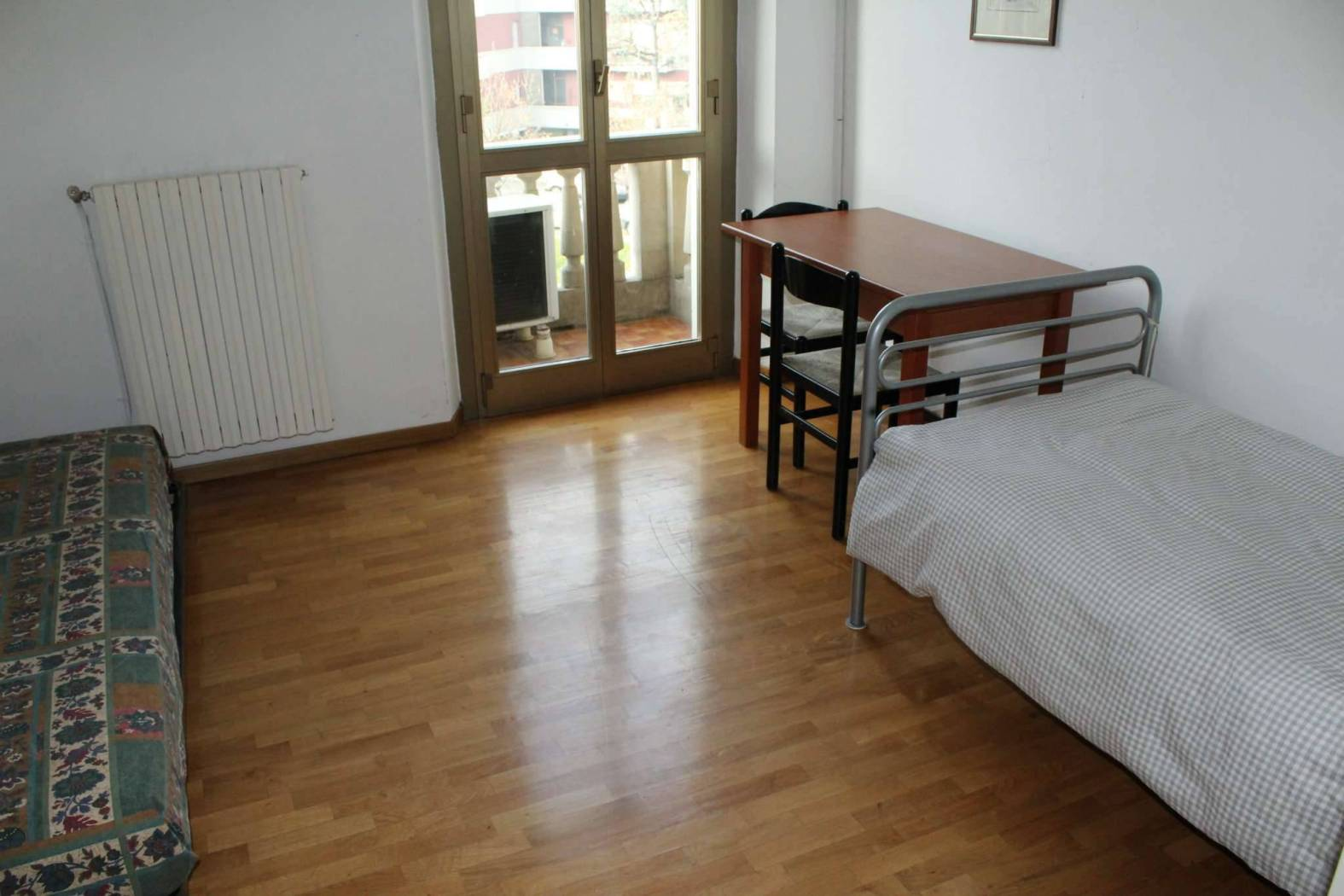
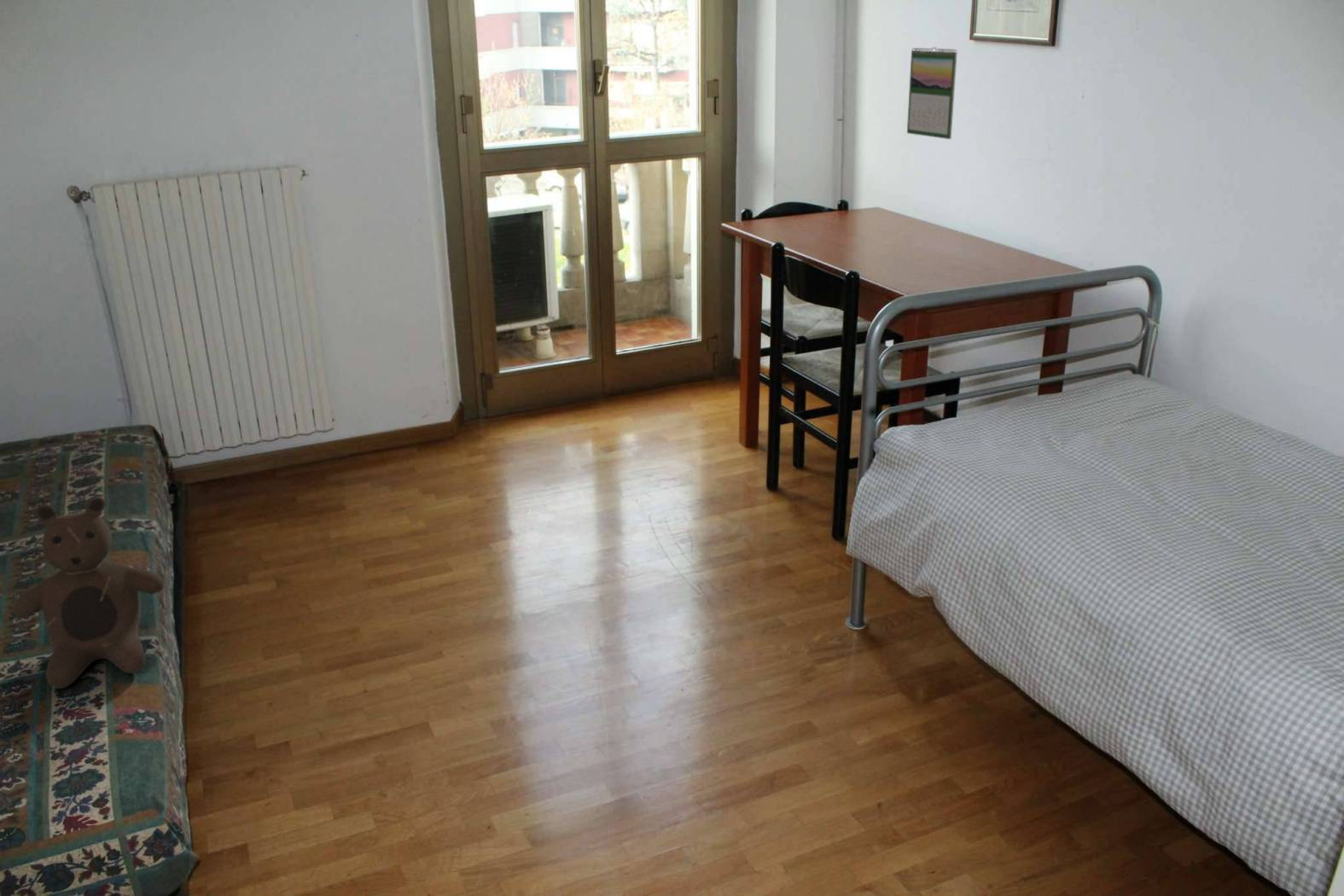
+ calendar (931, 92)
+ teddy bear (84, 586)
